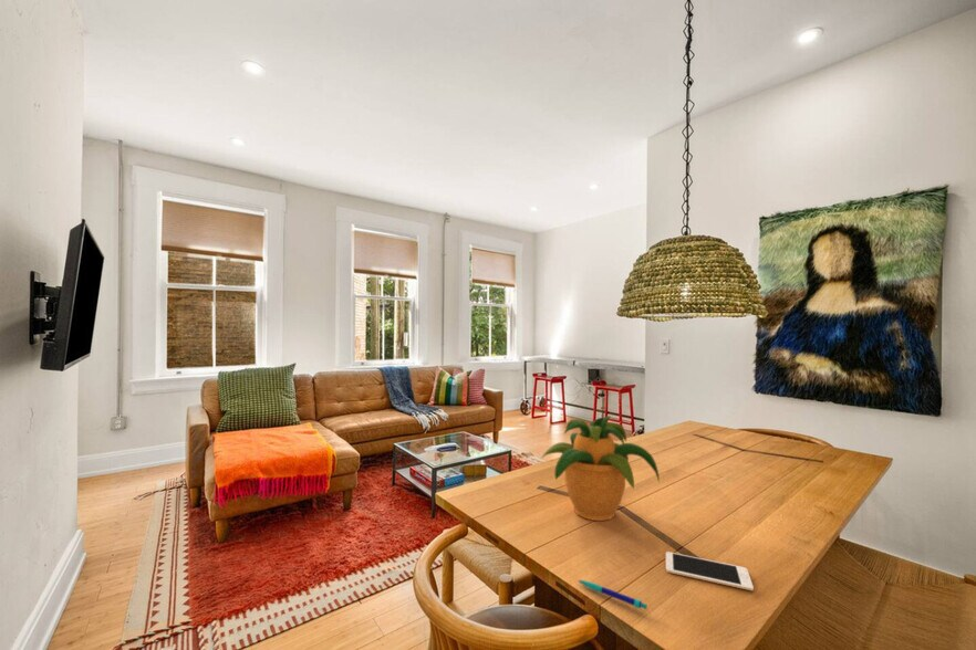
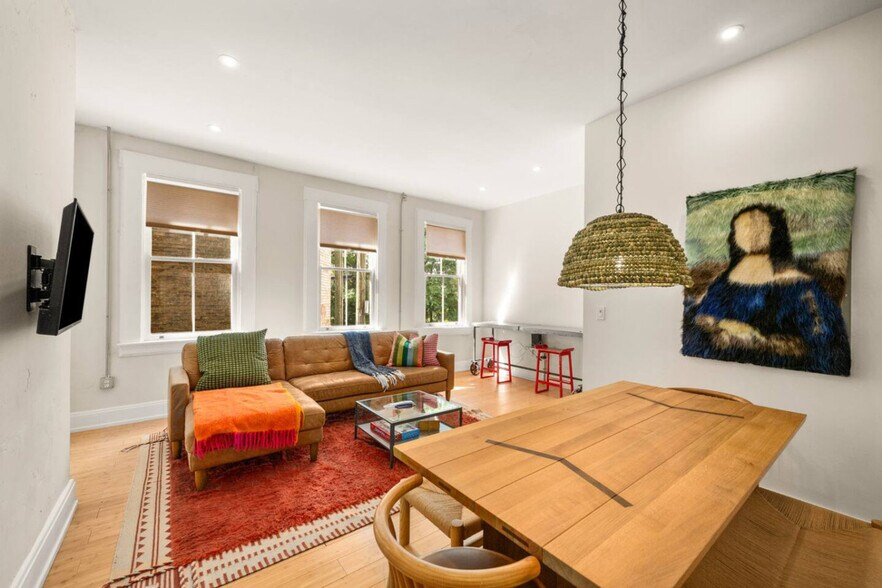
- pen (610, 591)
- cell phone (706, 569)
- potted plant (590, 463)
